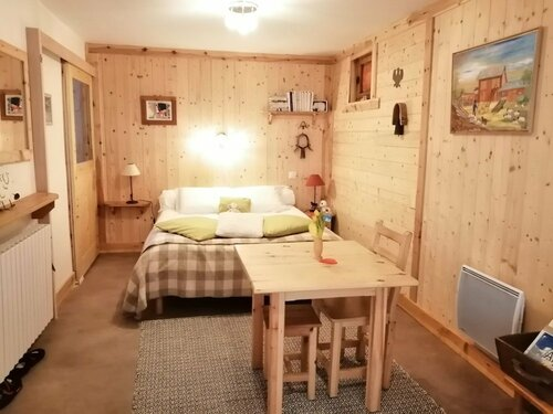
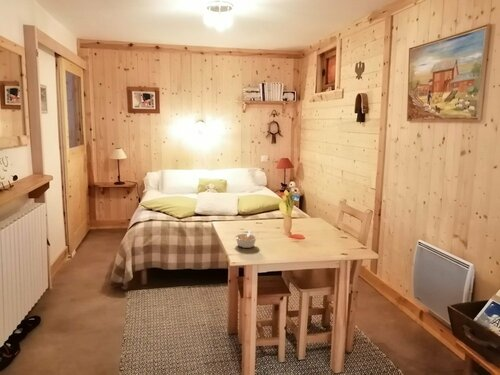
+ legume (245, 239)
